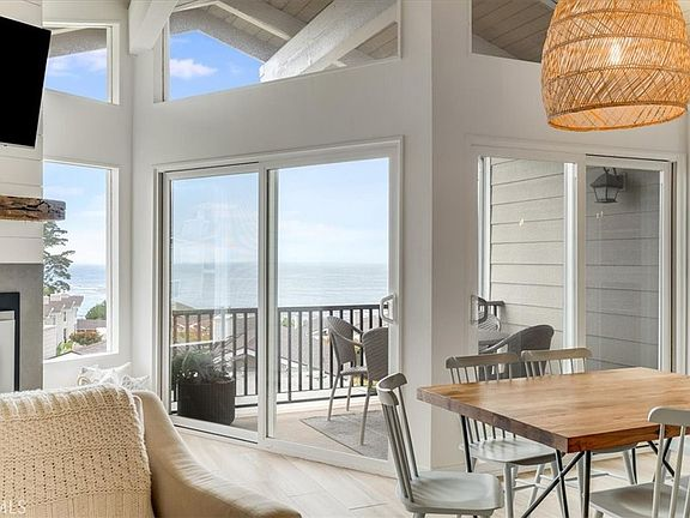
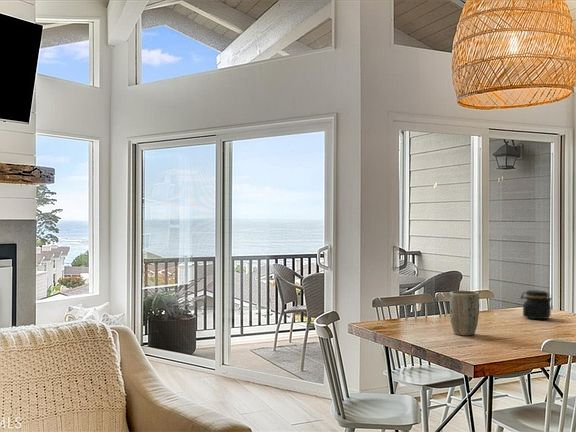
+ jar (536, 304)
+ plant pot (464, 312)
